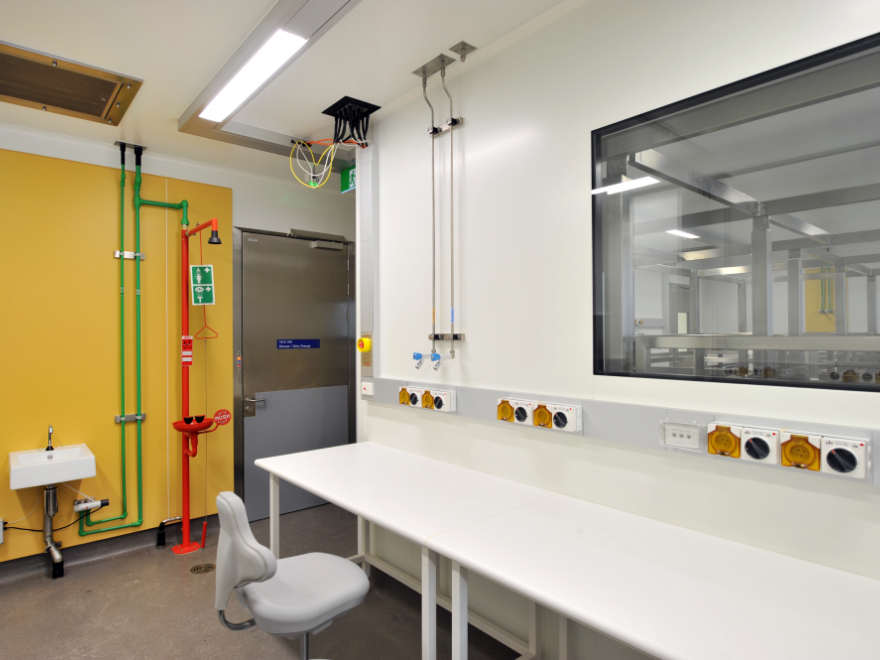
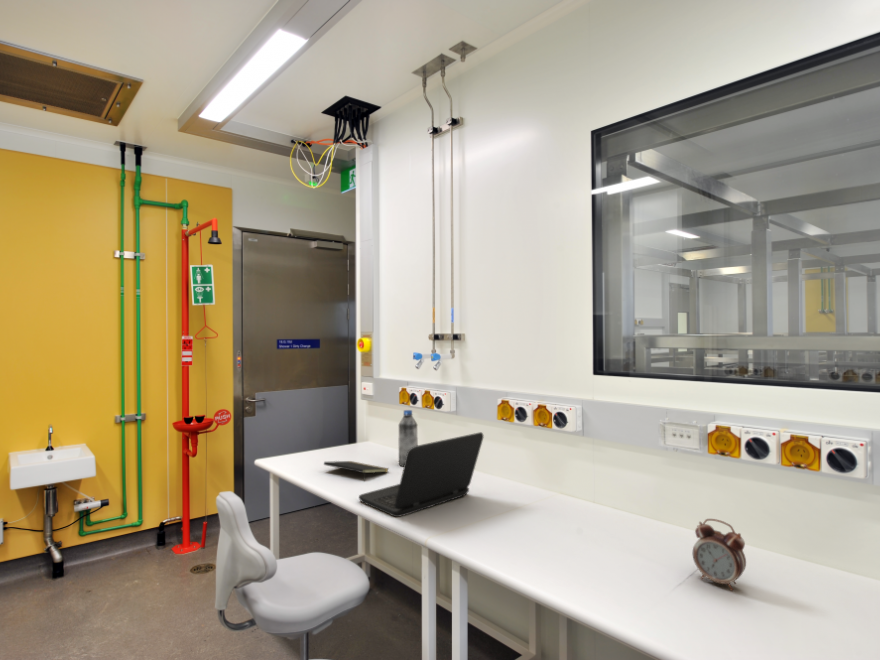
+ laptop (421, 466)
+ alarm clock (719, 551)
+ water bottle (408, 437)
+ notepad (356, 466)
